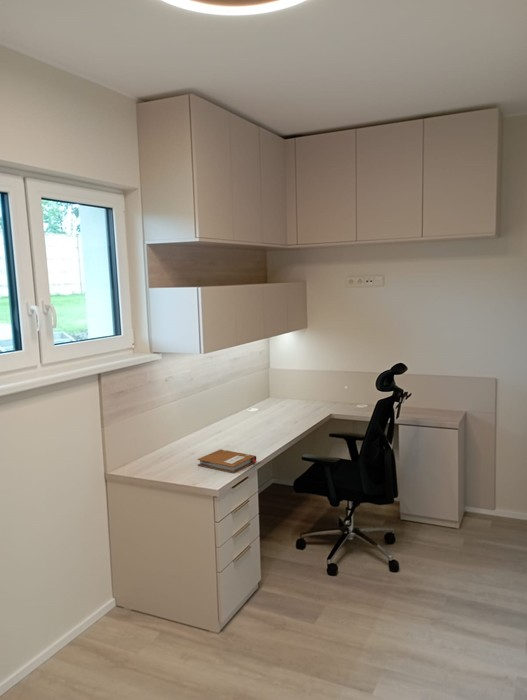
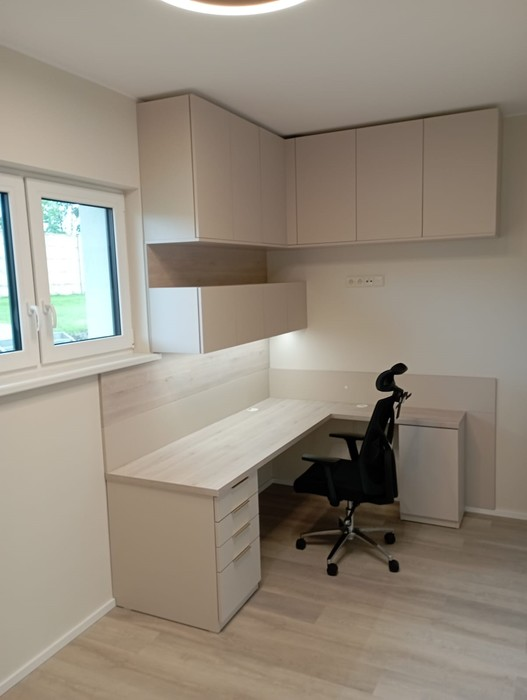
- notebook (228, 460)
